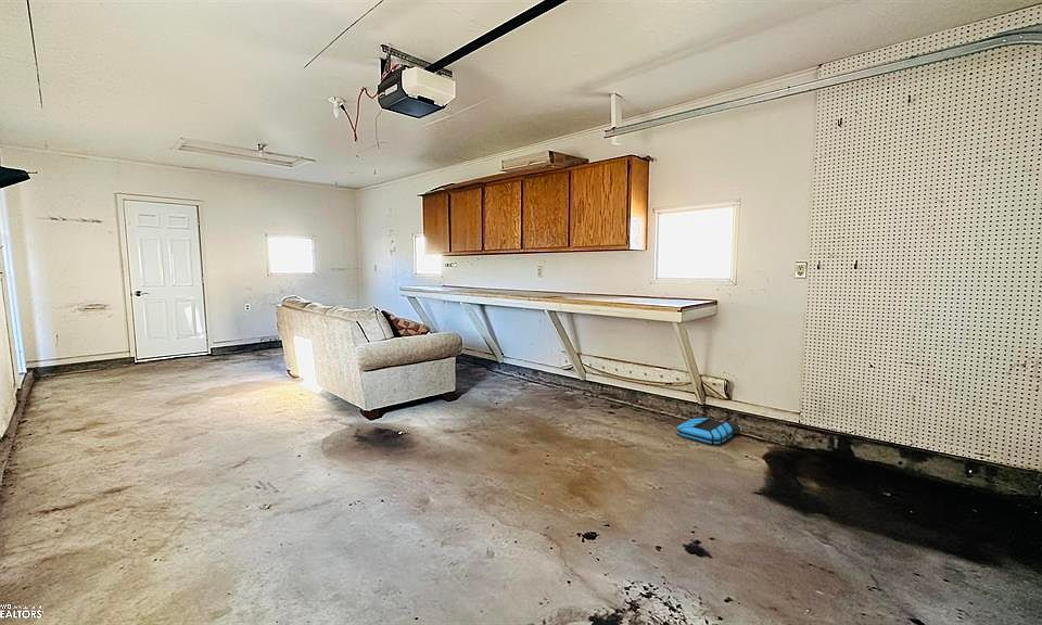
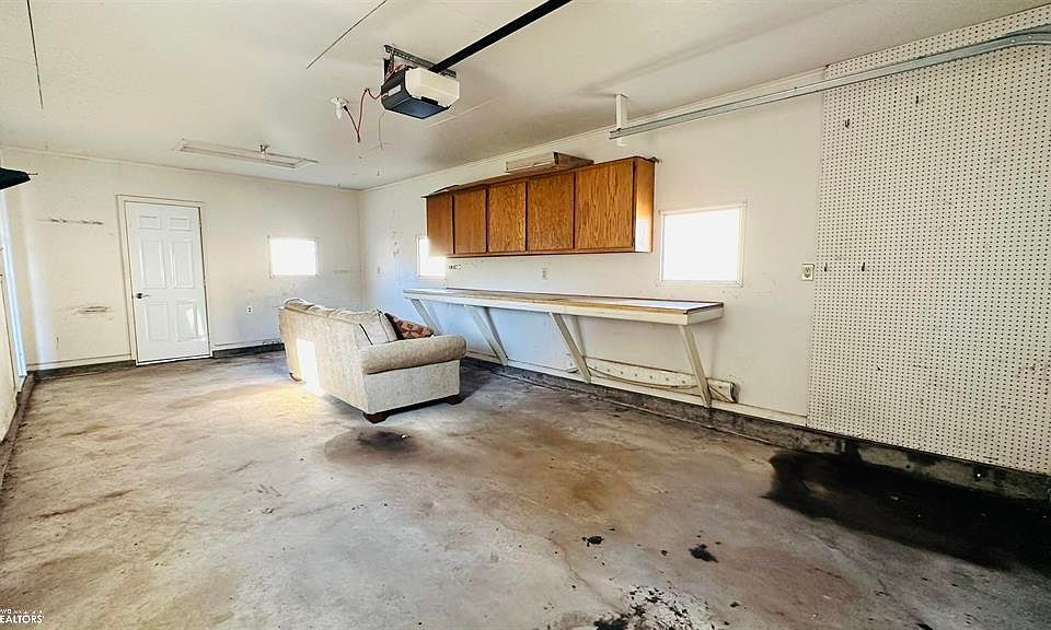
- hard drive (708, 428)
